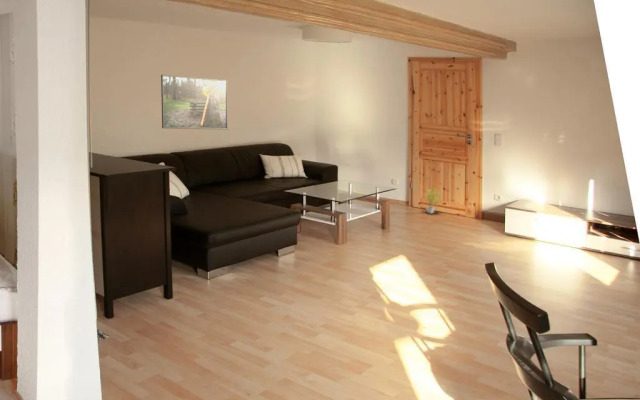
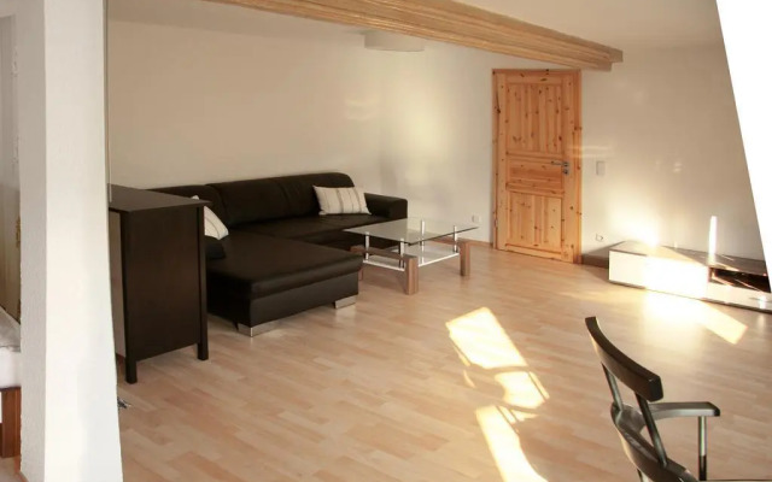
- potted plant (432, 198)
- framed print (195, 103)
